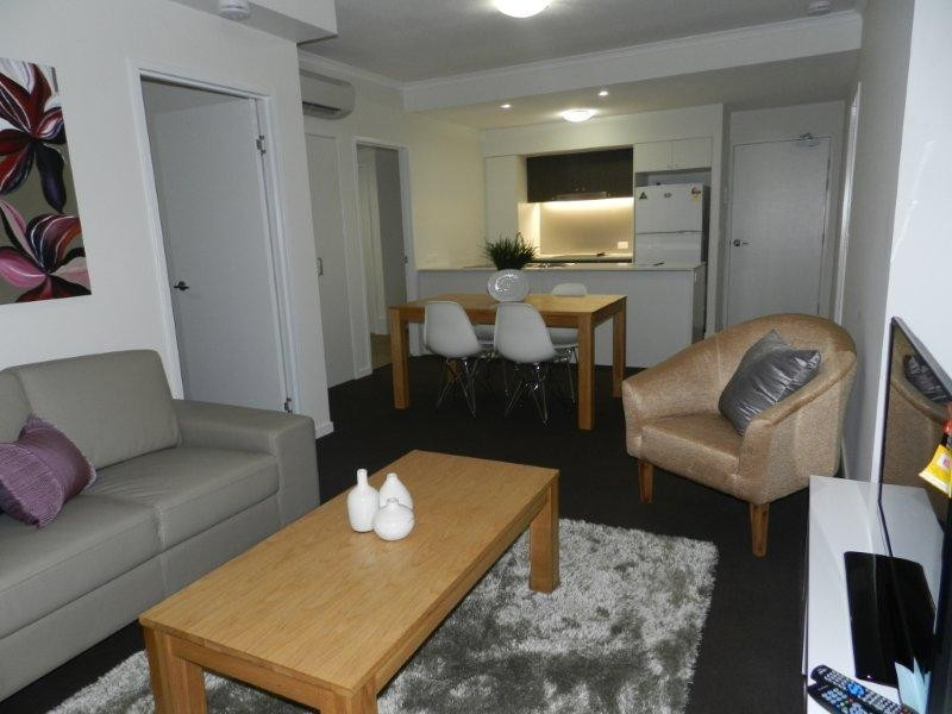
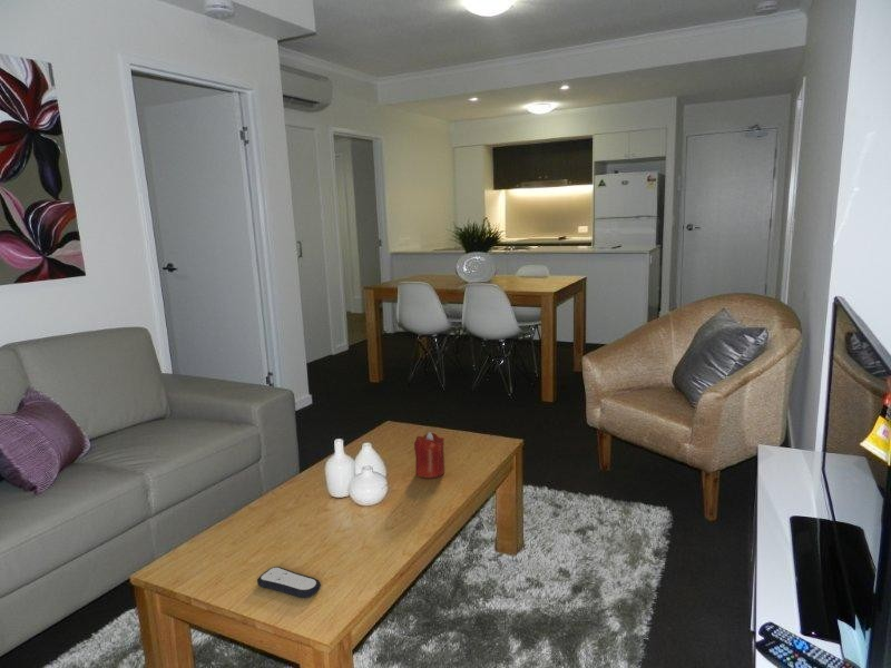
+ candle (429, 452)
+ remote control (290, 581)
